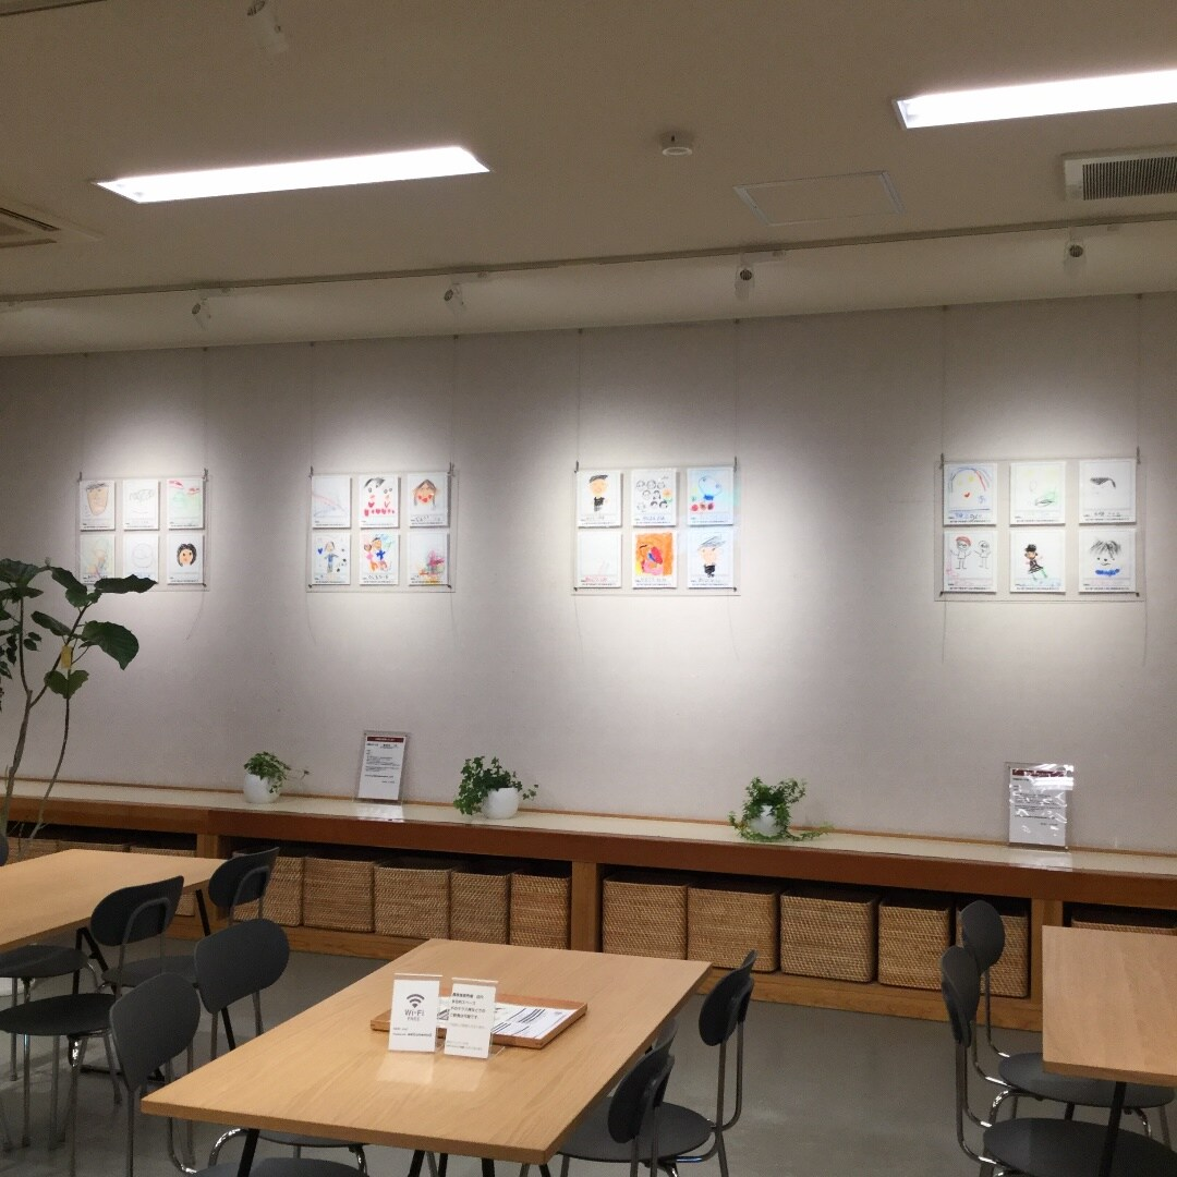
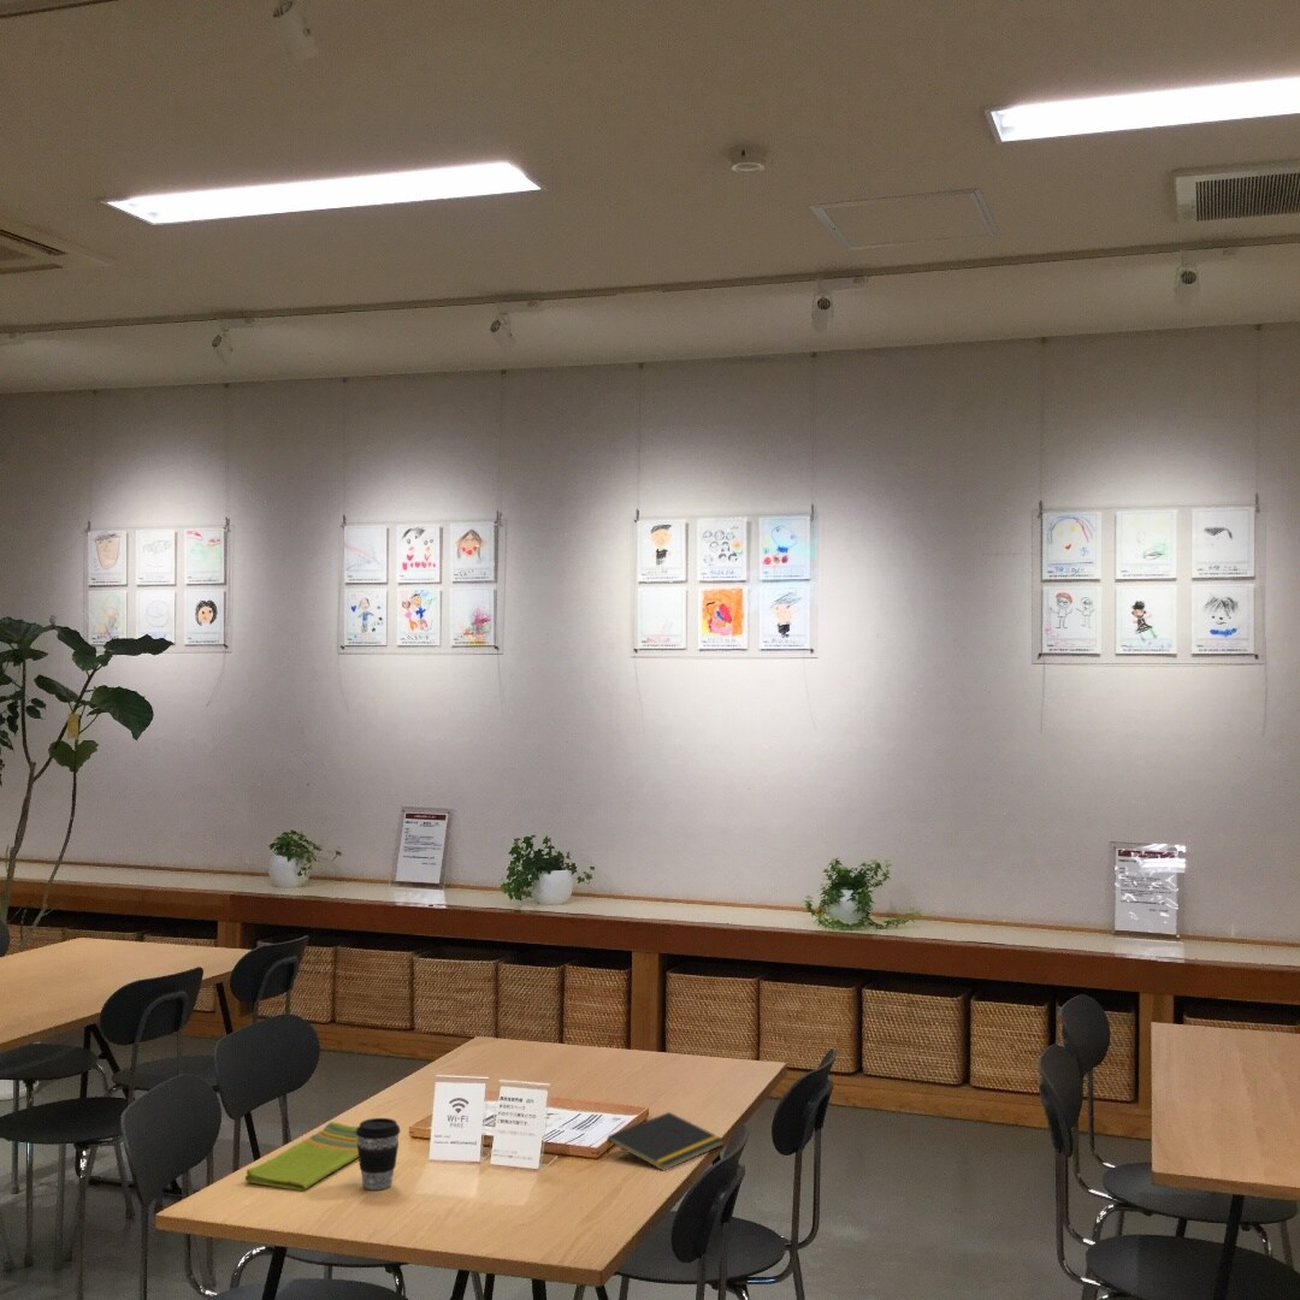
+ dish towel (318, 1154)
+ notepad (666, 1140)
+ coffee cup (377, 1153)
